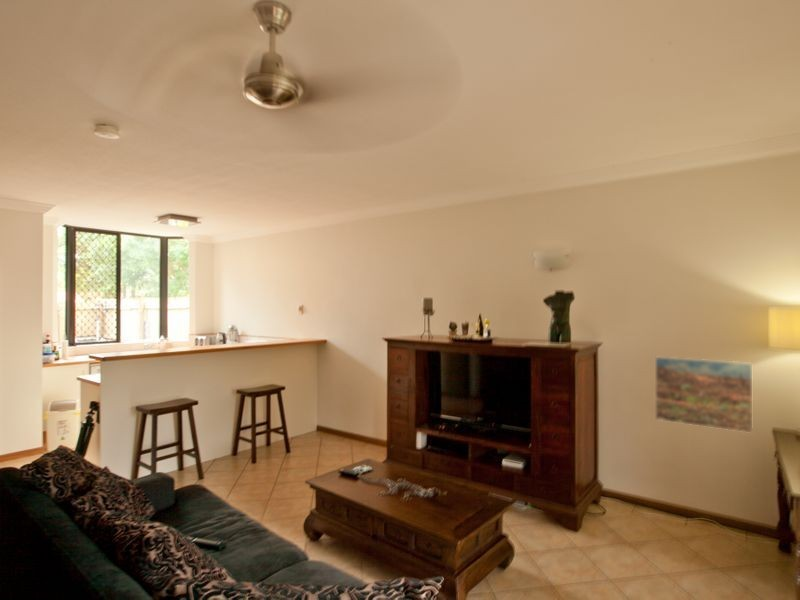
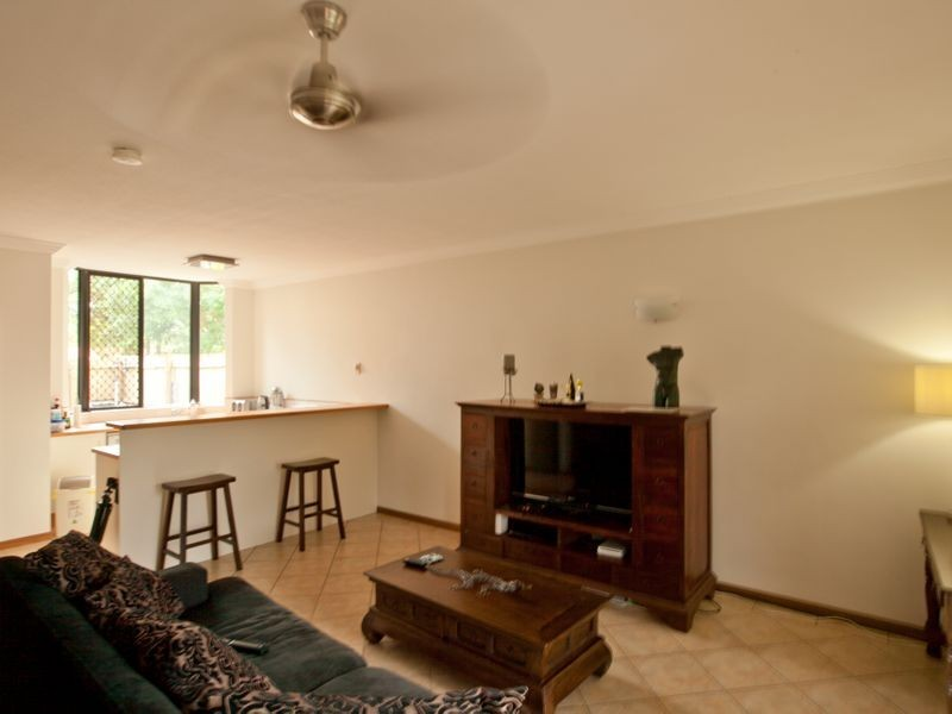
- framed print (701, 392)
